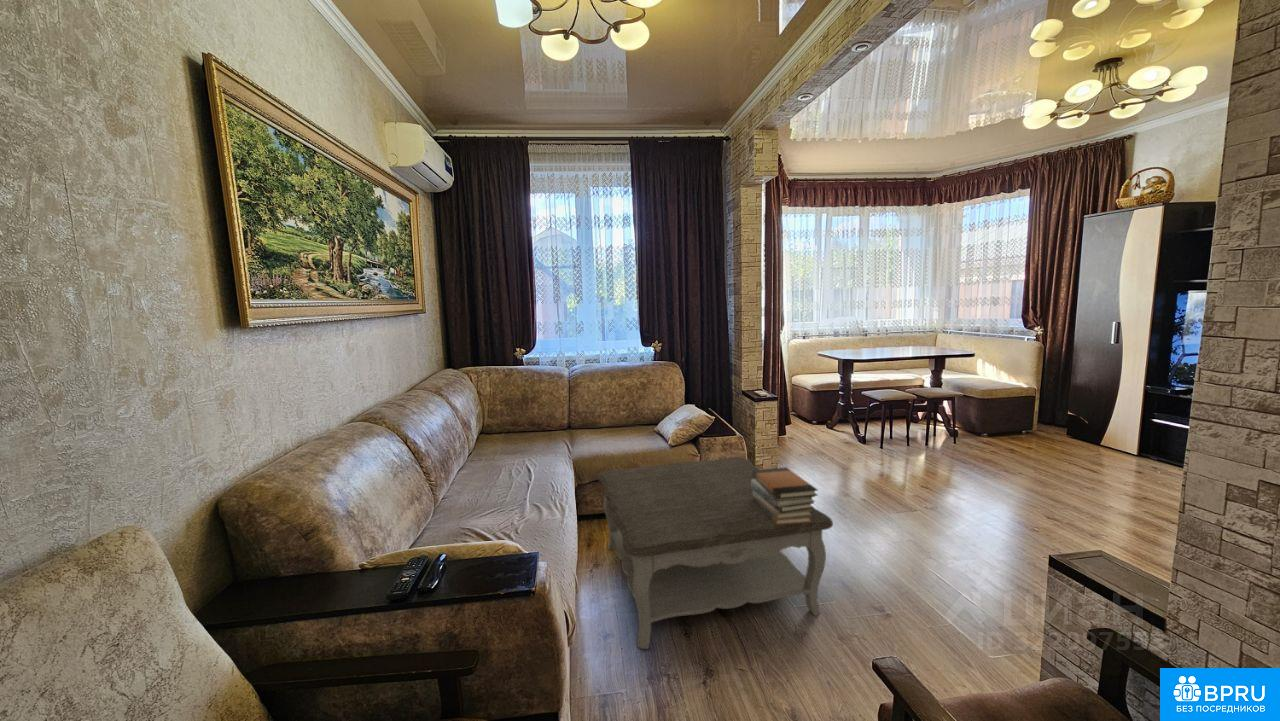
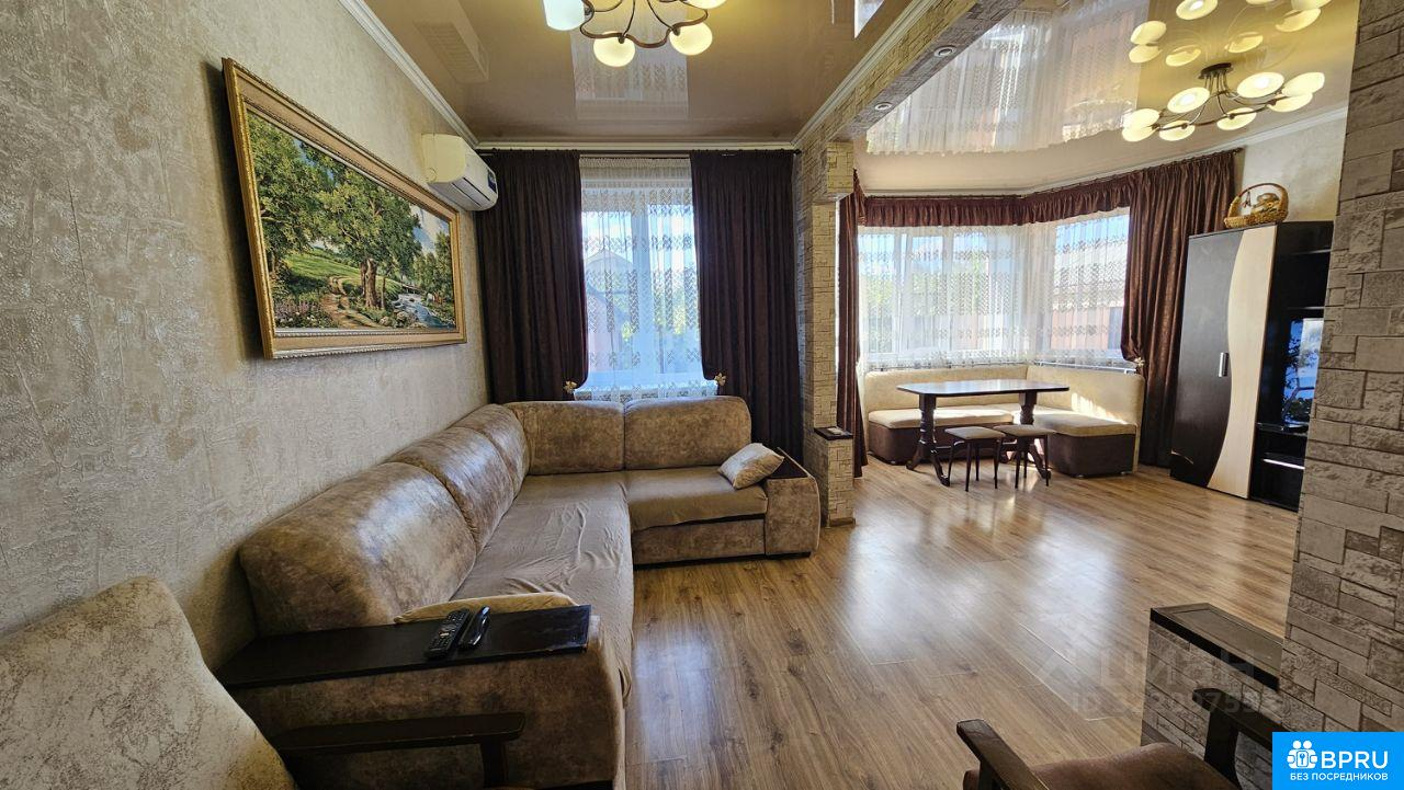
- book stack (781, 494)
- coffee table (700, 534)
